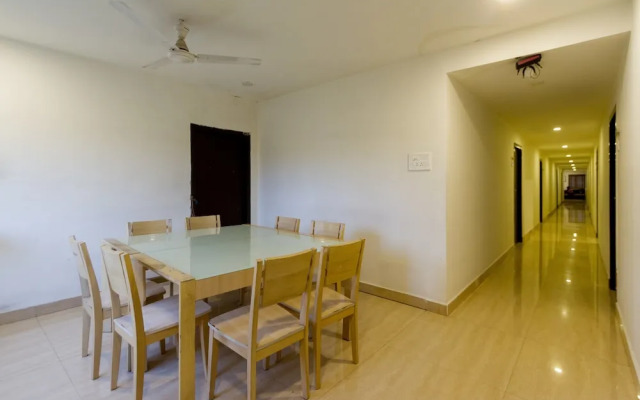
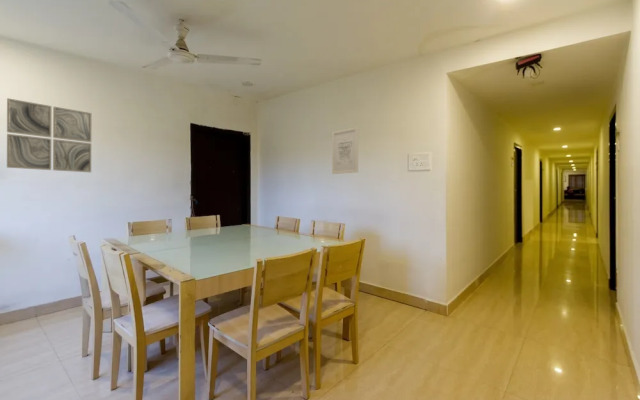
+ wall art (344, 151)
+ wall art (53, 137)
